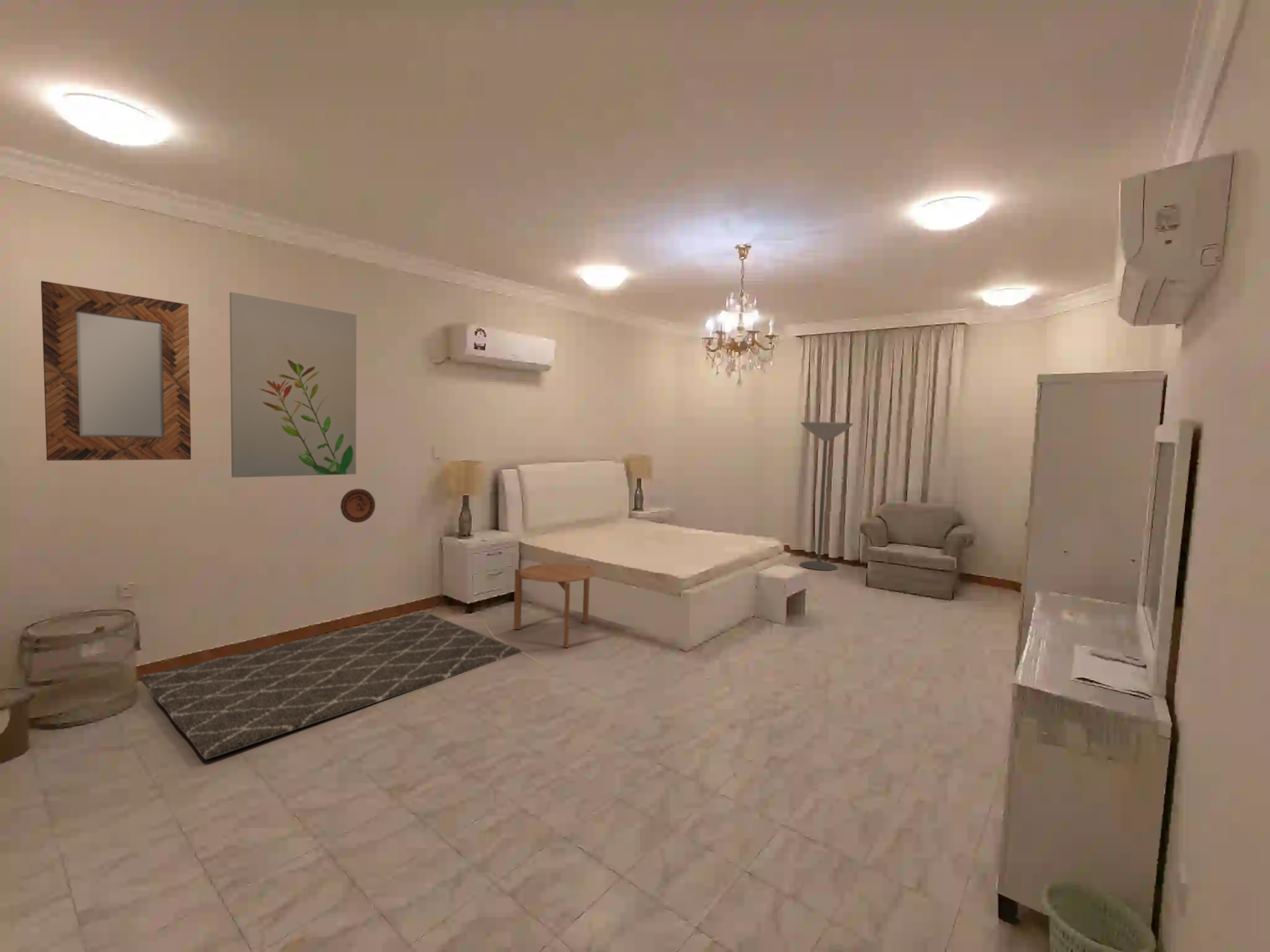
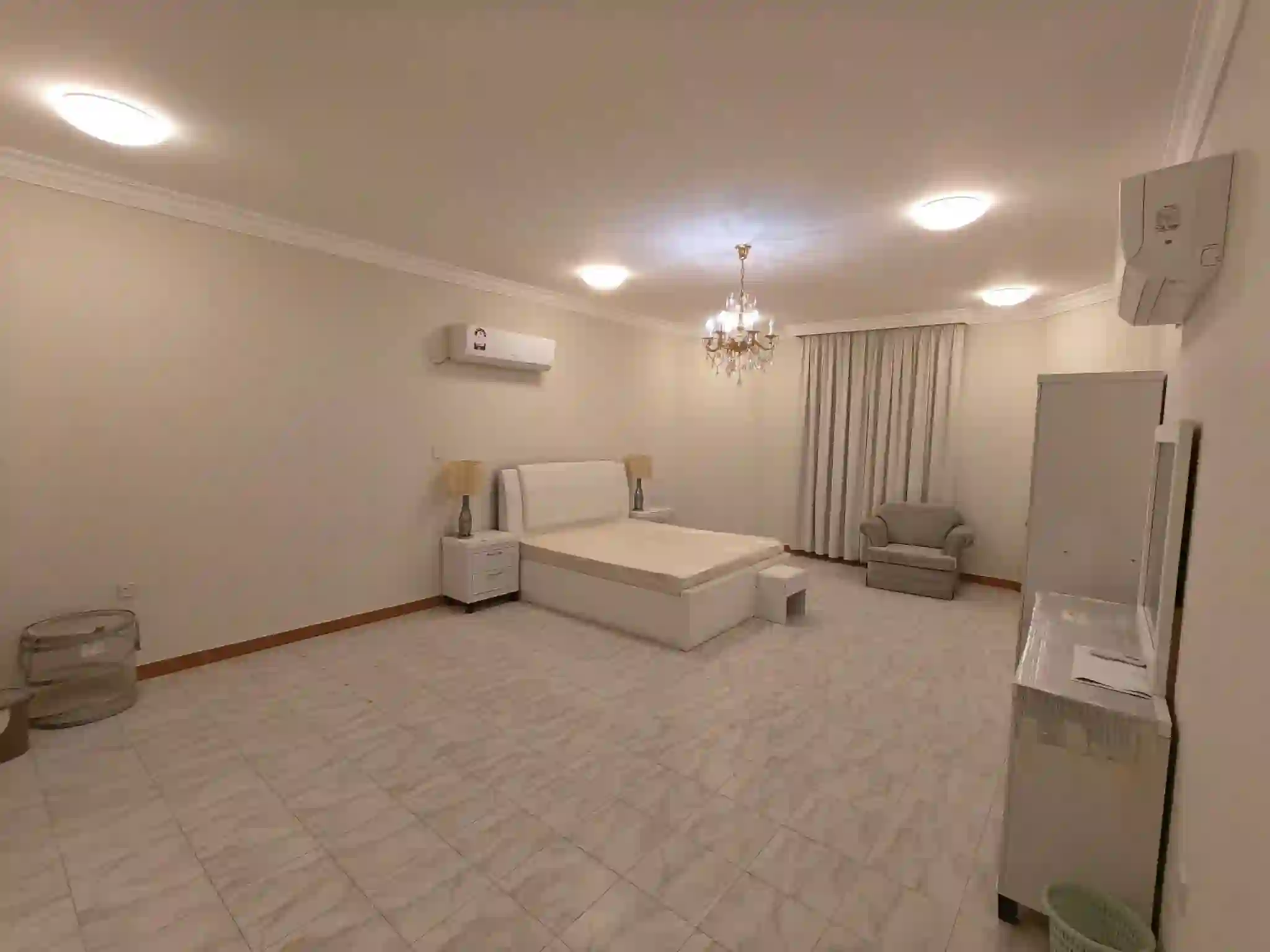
- rug (347, 664)
- wall art (298, 390)
- side table (565, 601)
- decorative plate (358, 505)
- home mirror (122, 377)
- floor lamp (822, 495)
